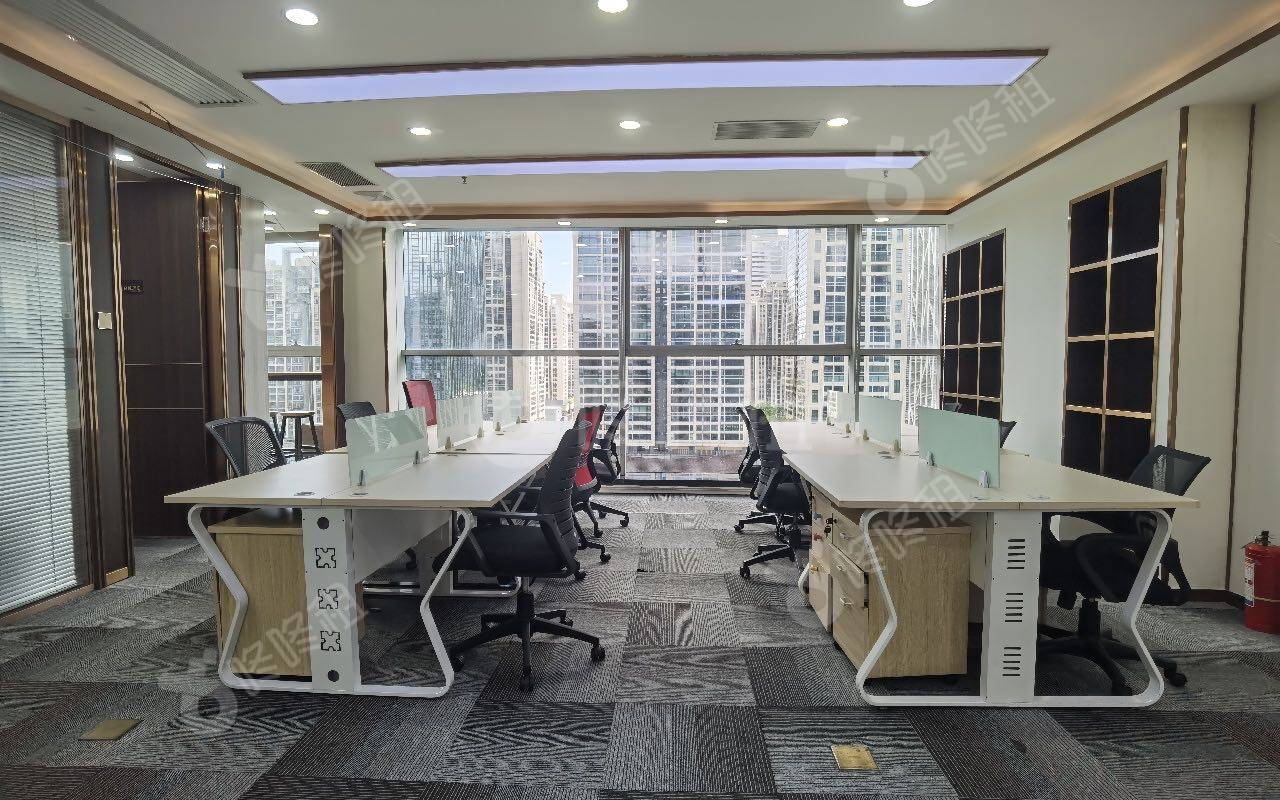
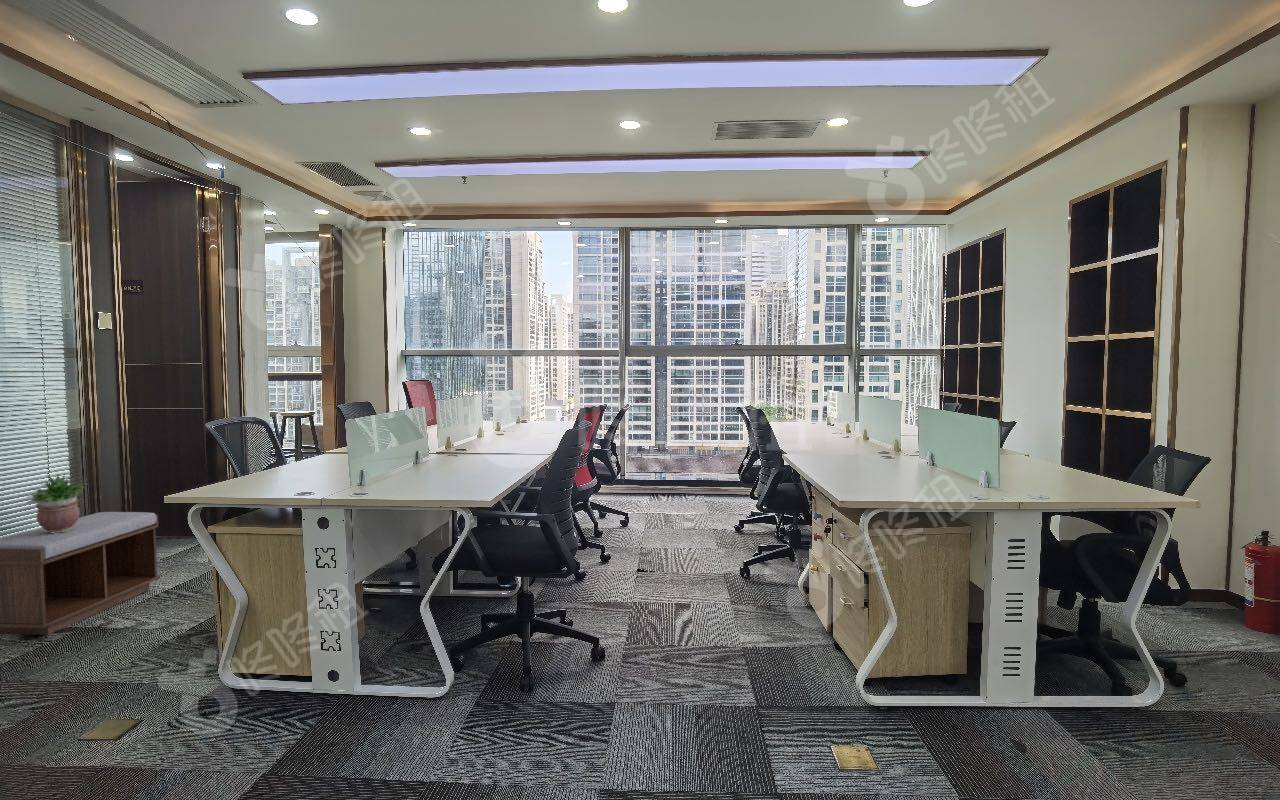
+ bench (75, 567)
+ potted plant (55, 502)
